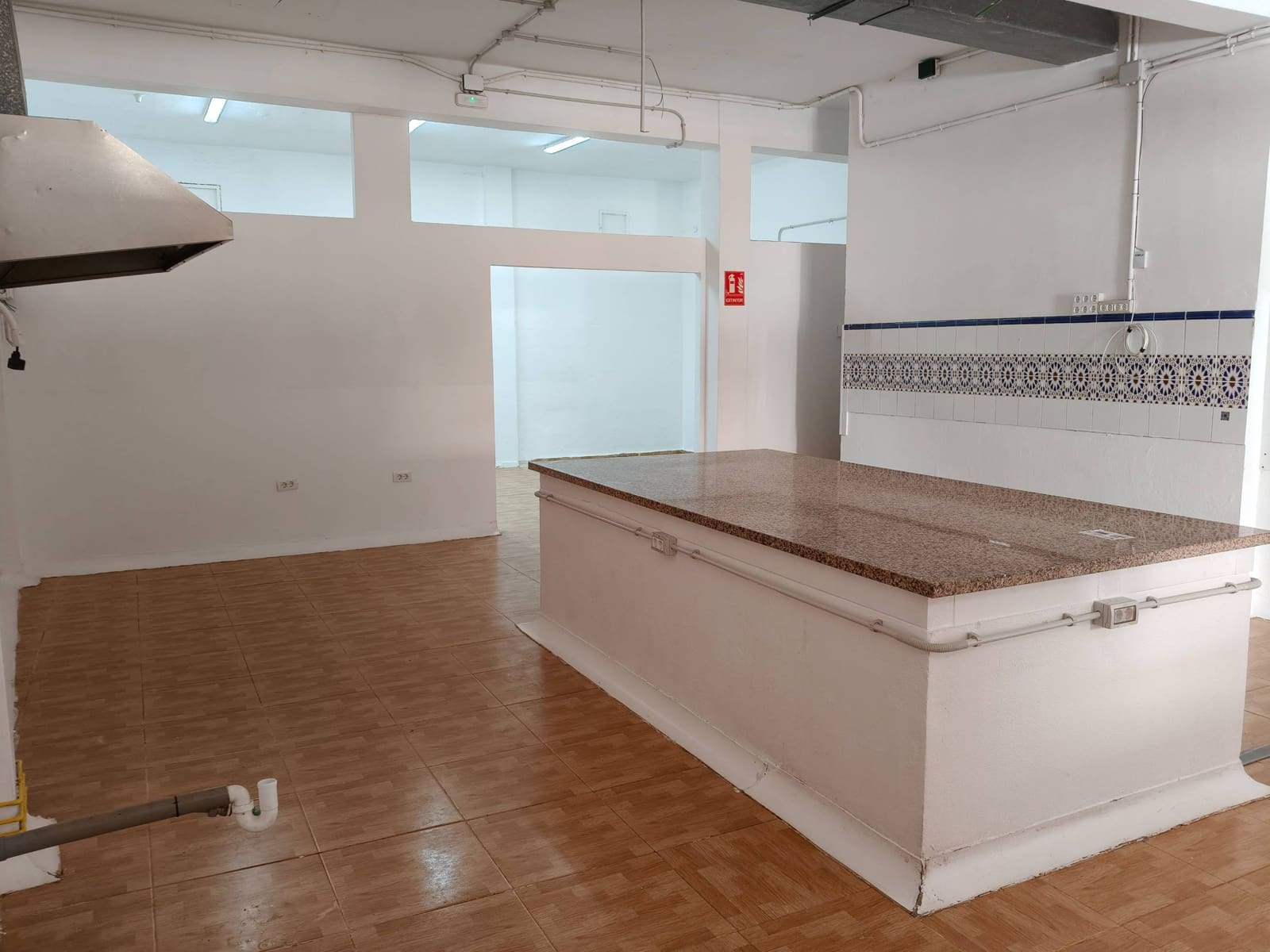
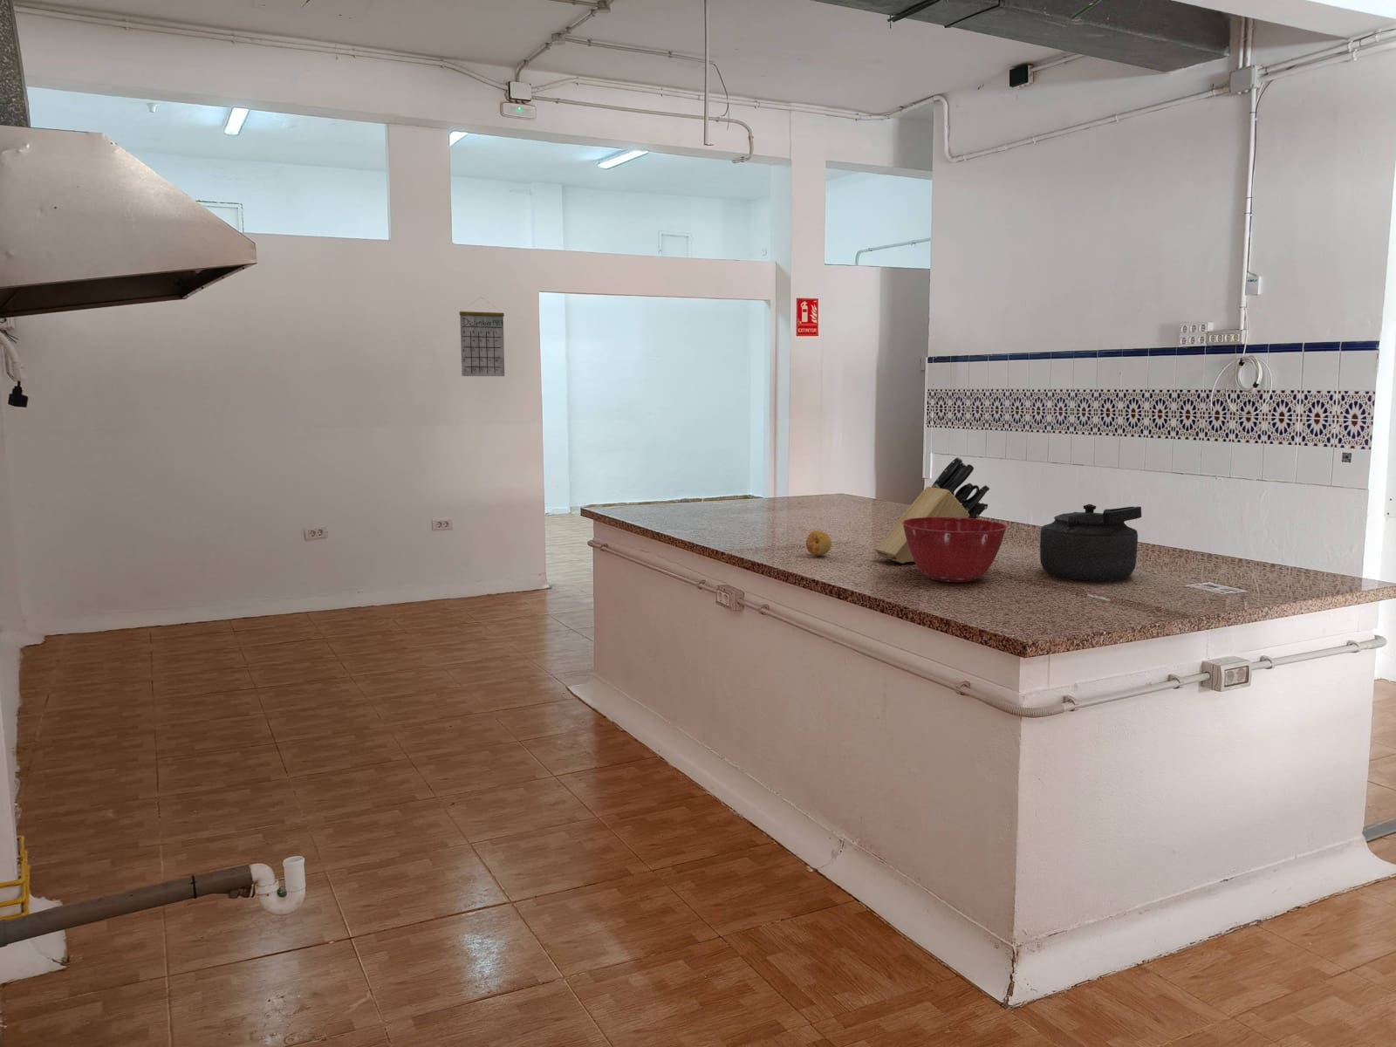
+ kettle (1090, 539)
+ calendar (483, 335)
+ fruit (819, 542)
+ knife block (933, 508)
+ mixing bowl (953, 551)
